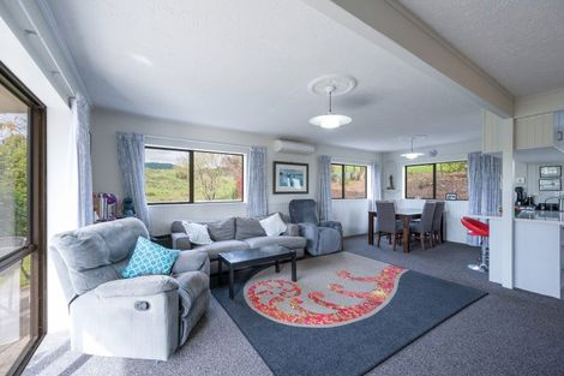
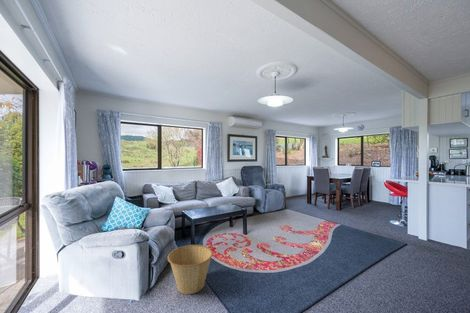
+ basket (190, 269)
